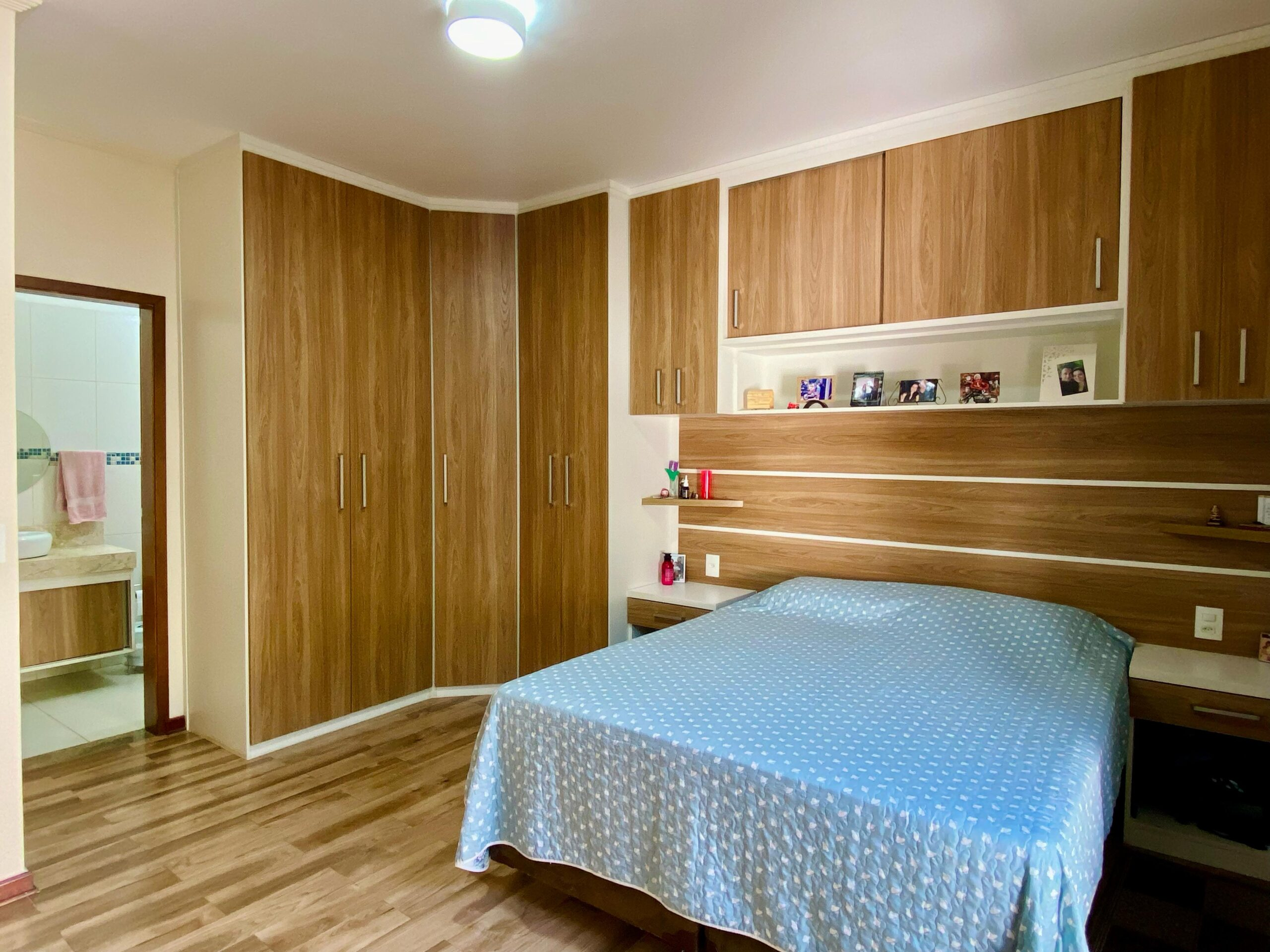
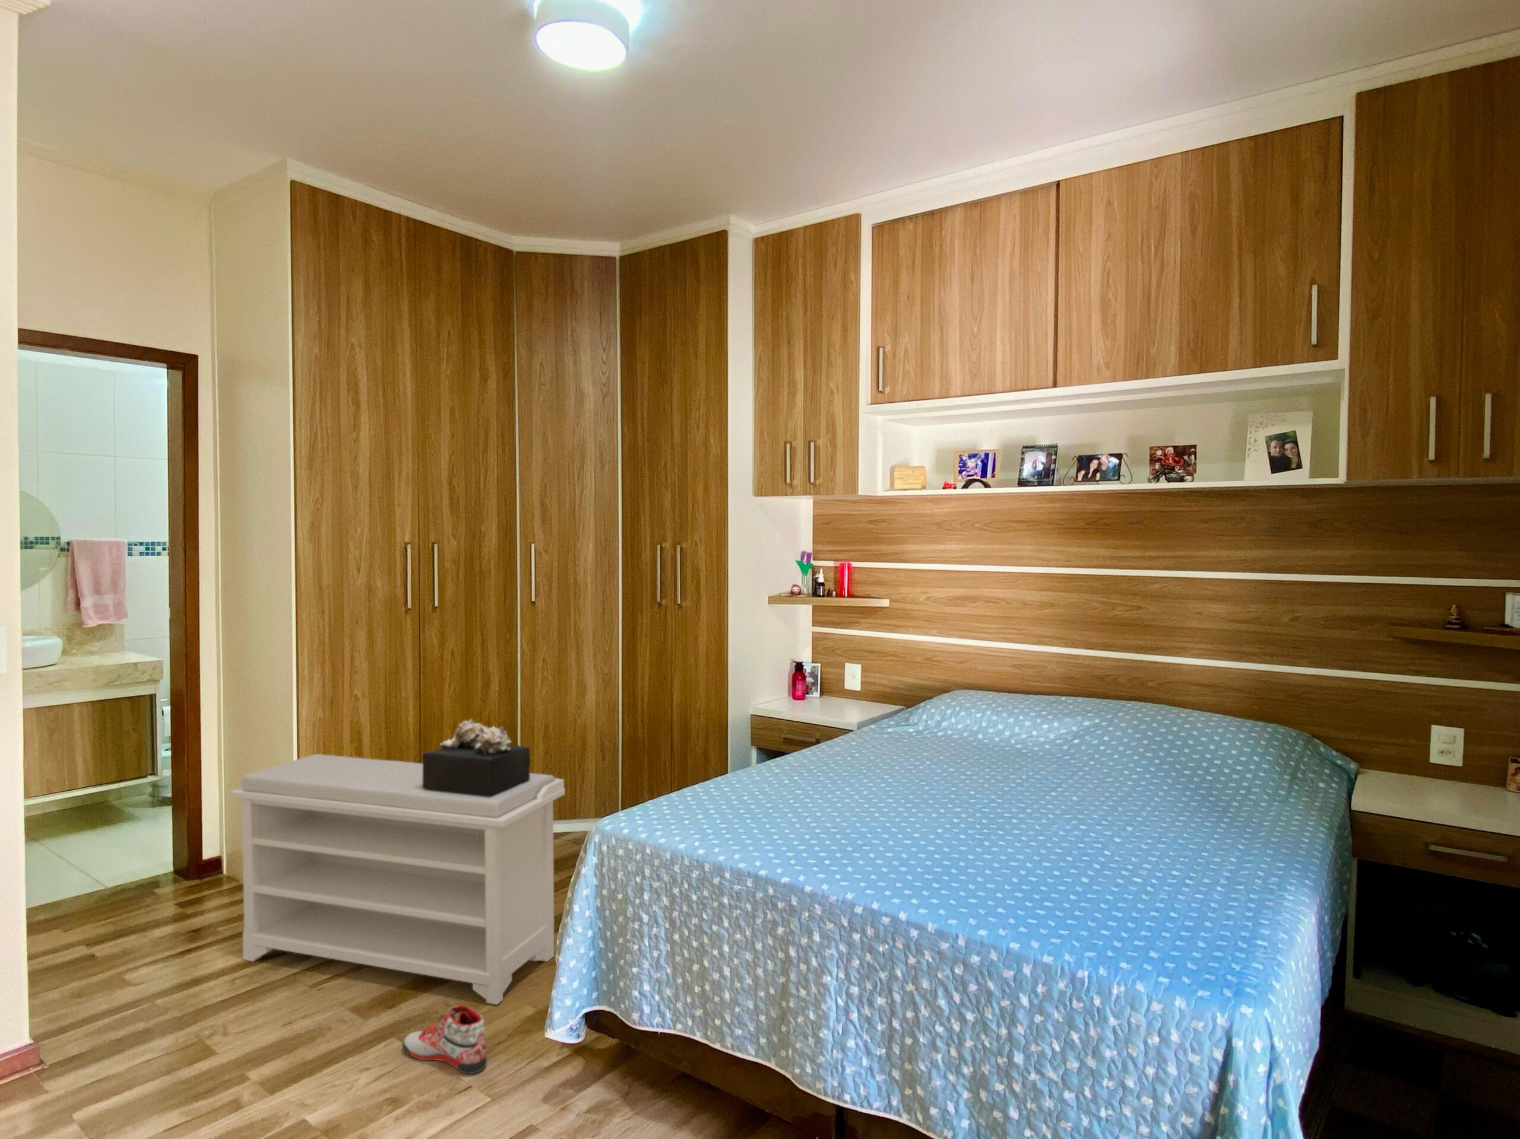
+ bench (399, 866)
+ sneaker (444, 1030)
+ decorative box (476, 753)
